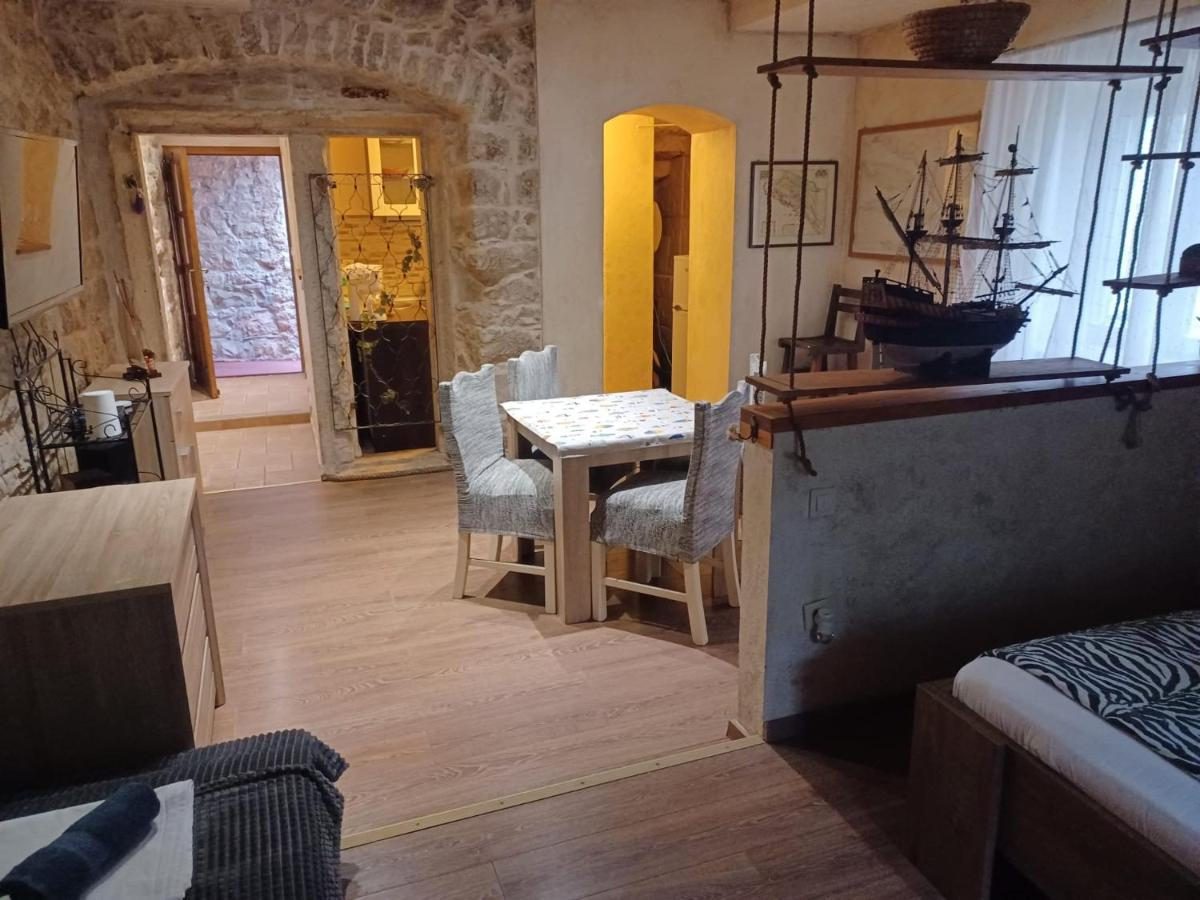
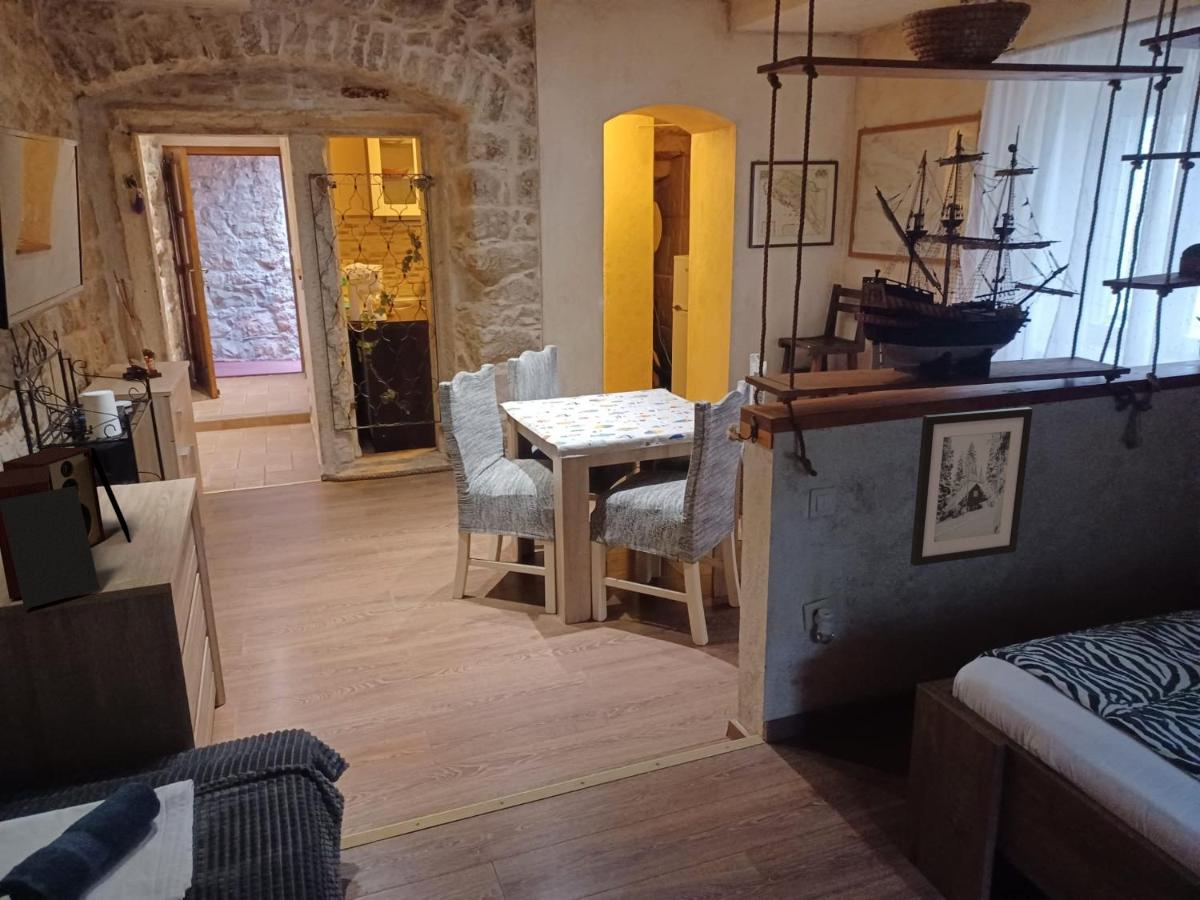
+ speaker (67, 515)
+ wall art (971, 486)
